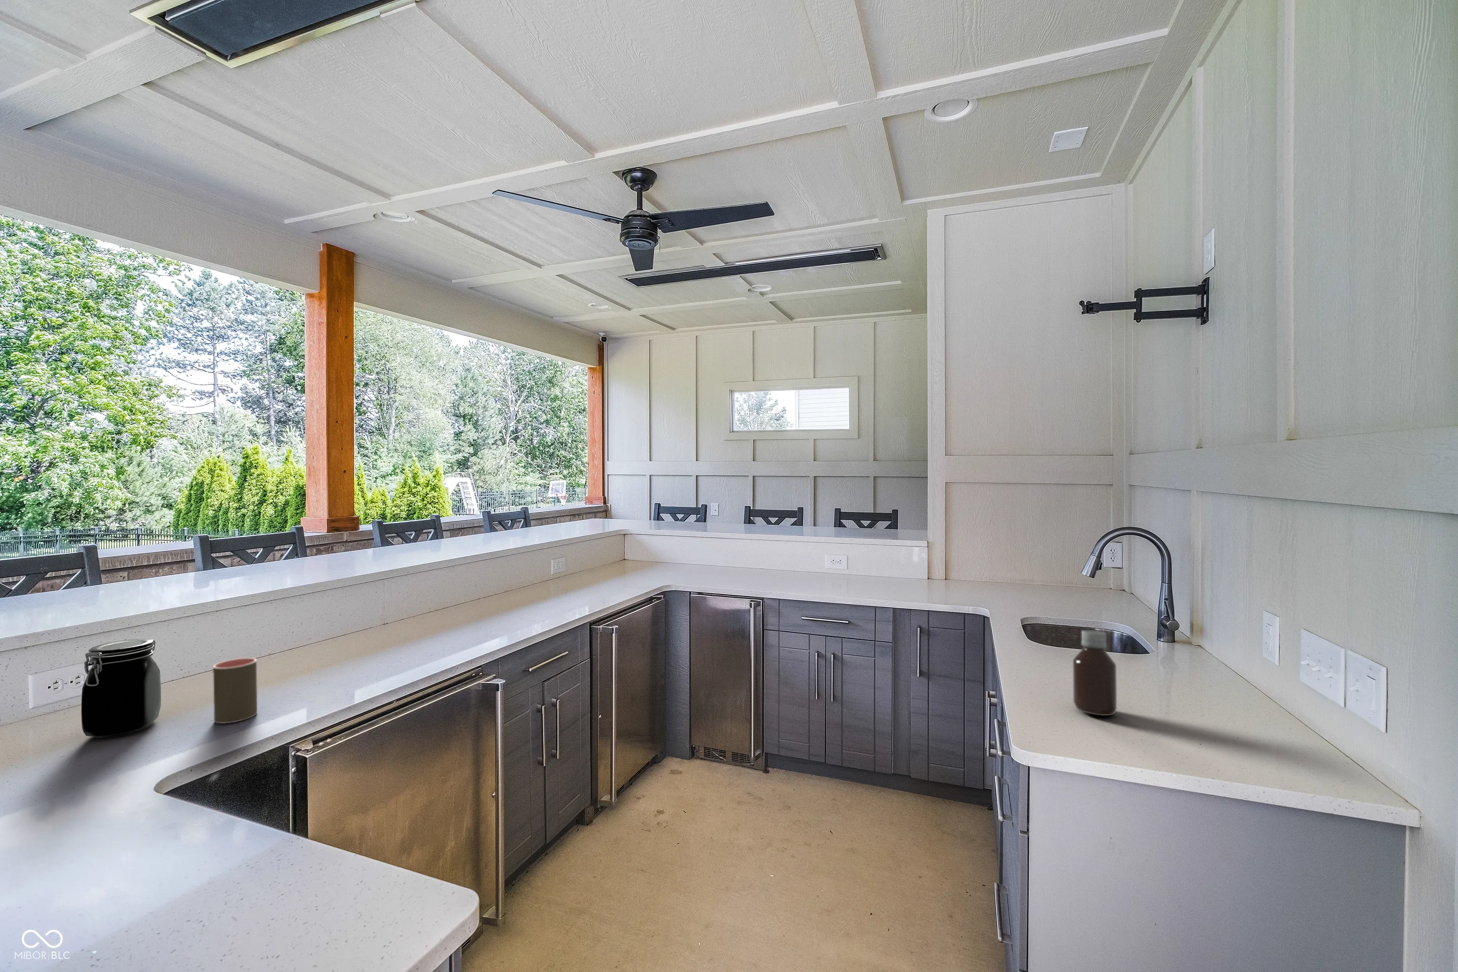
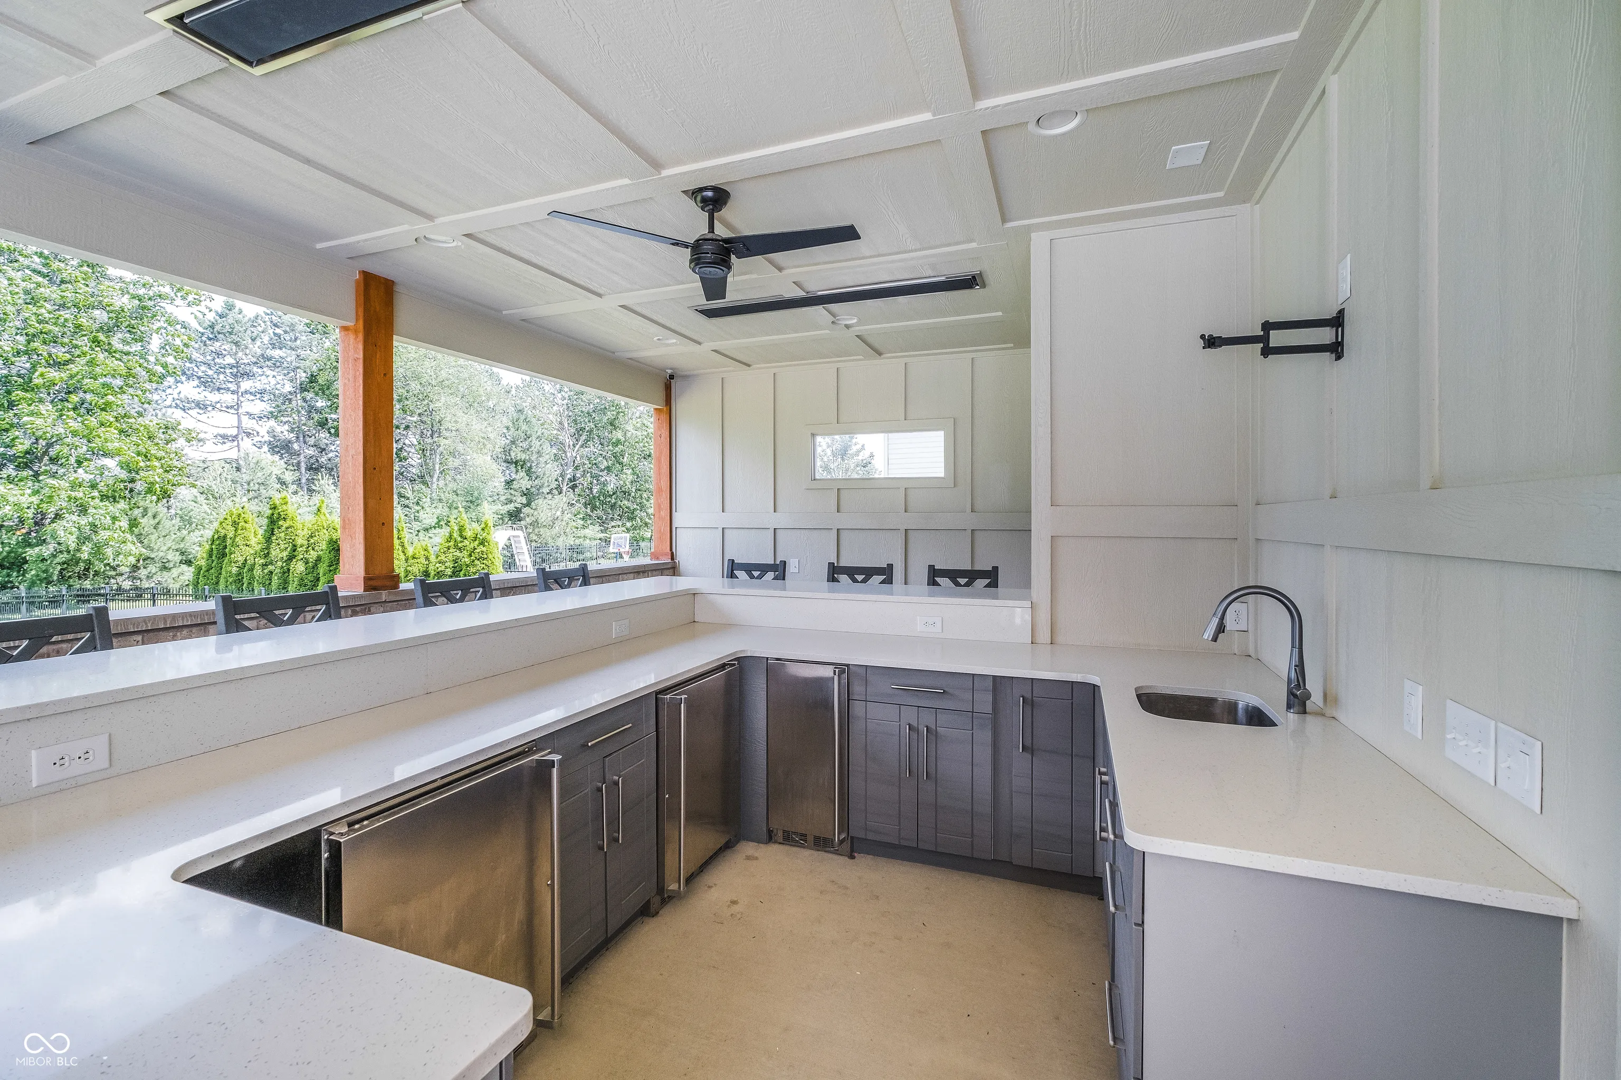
- bottle (1095, 672)
- cup (235, 690)
- jar (123, 687)
